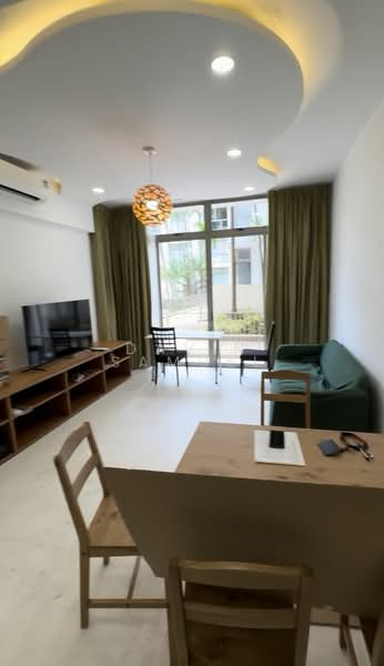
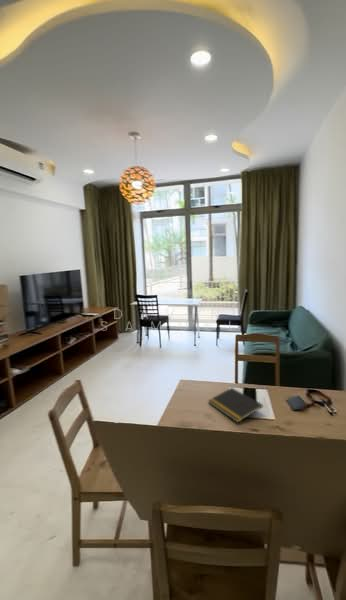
+ notepad (234, 403)
